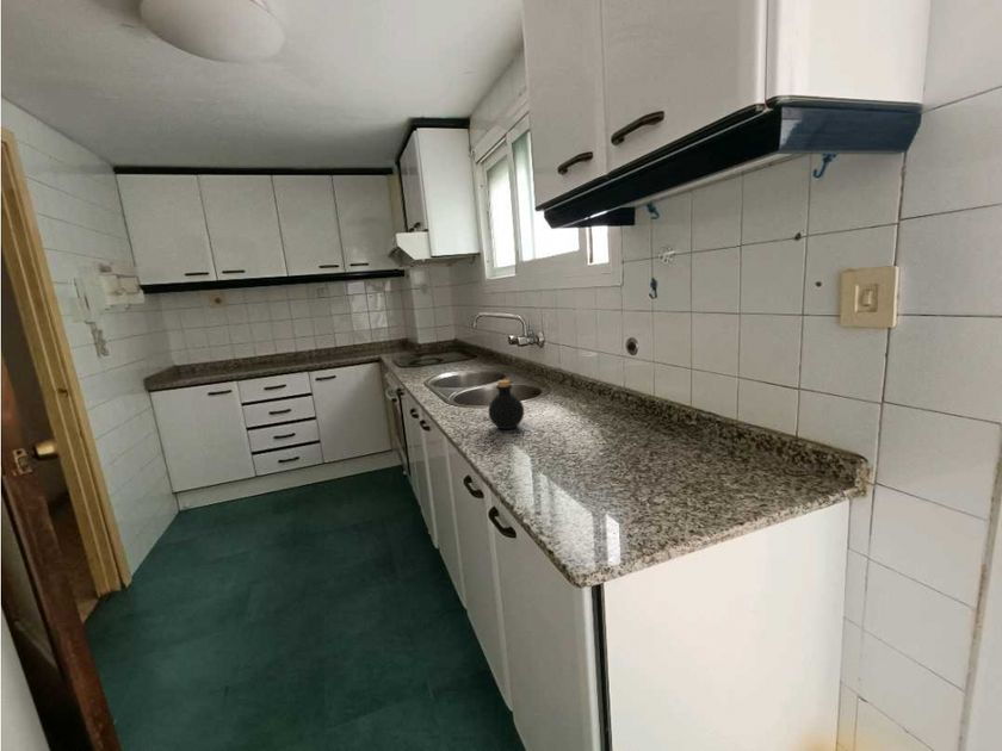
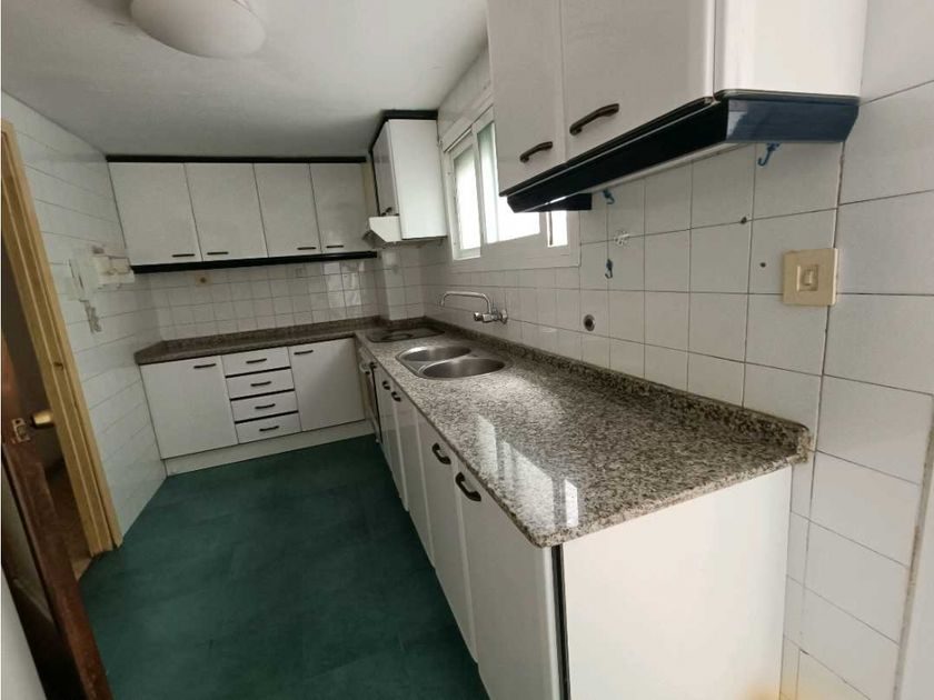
- bottle (505, 404)
